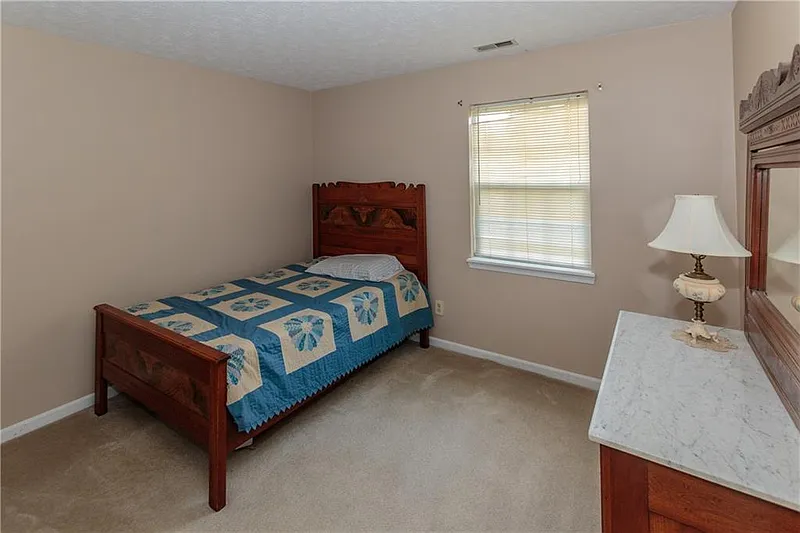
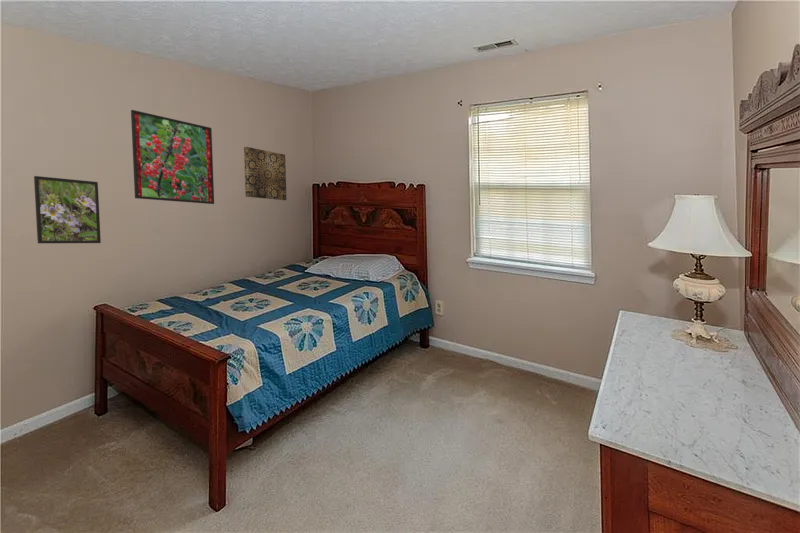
+ wall art (266, 174)
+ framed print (175, 160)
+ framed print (69, 211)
